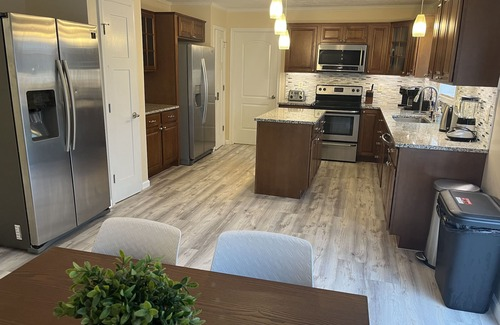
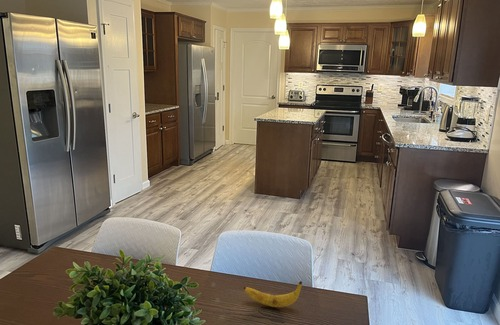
+ banana (269, 294)
